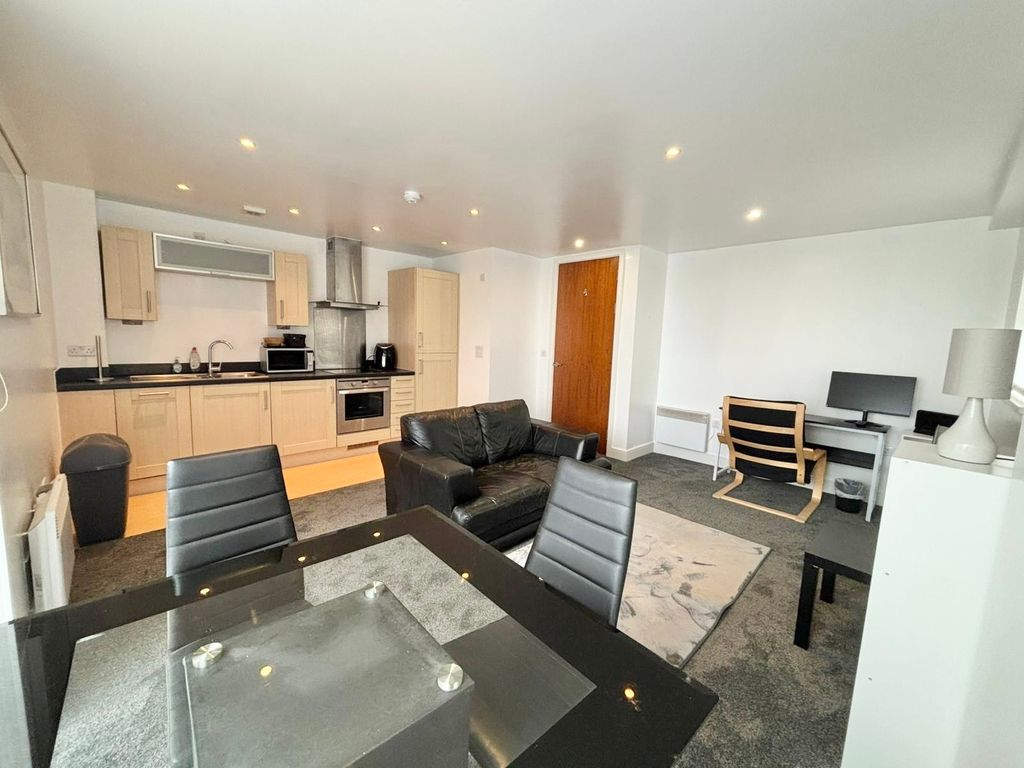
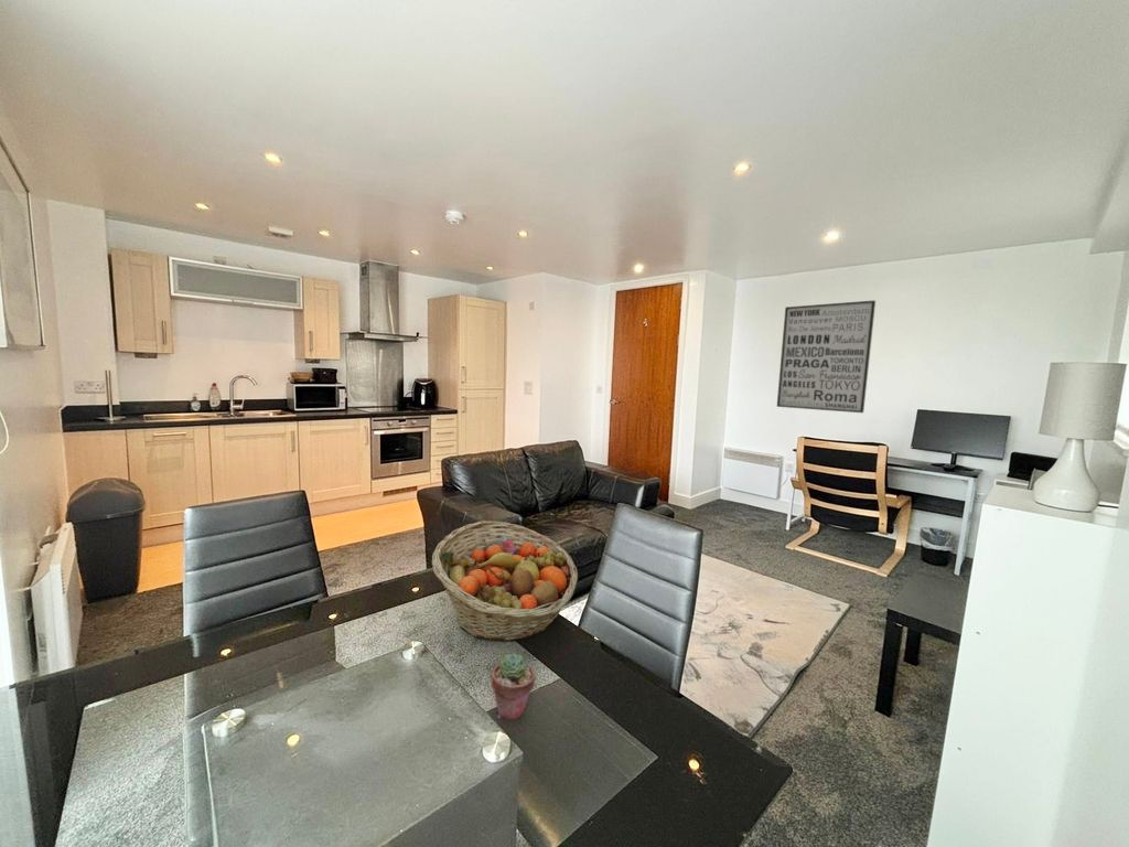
+ wall art (822, 357)
+ potted succulent (513, 683)
+ fruit basket (508, 573)
